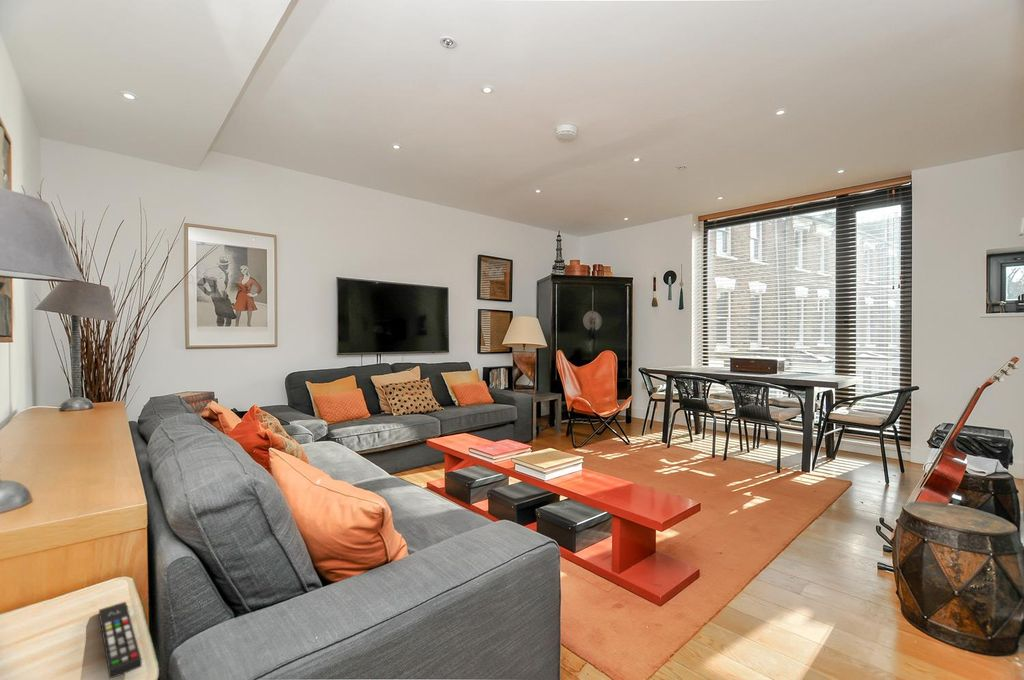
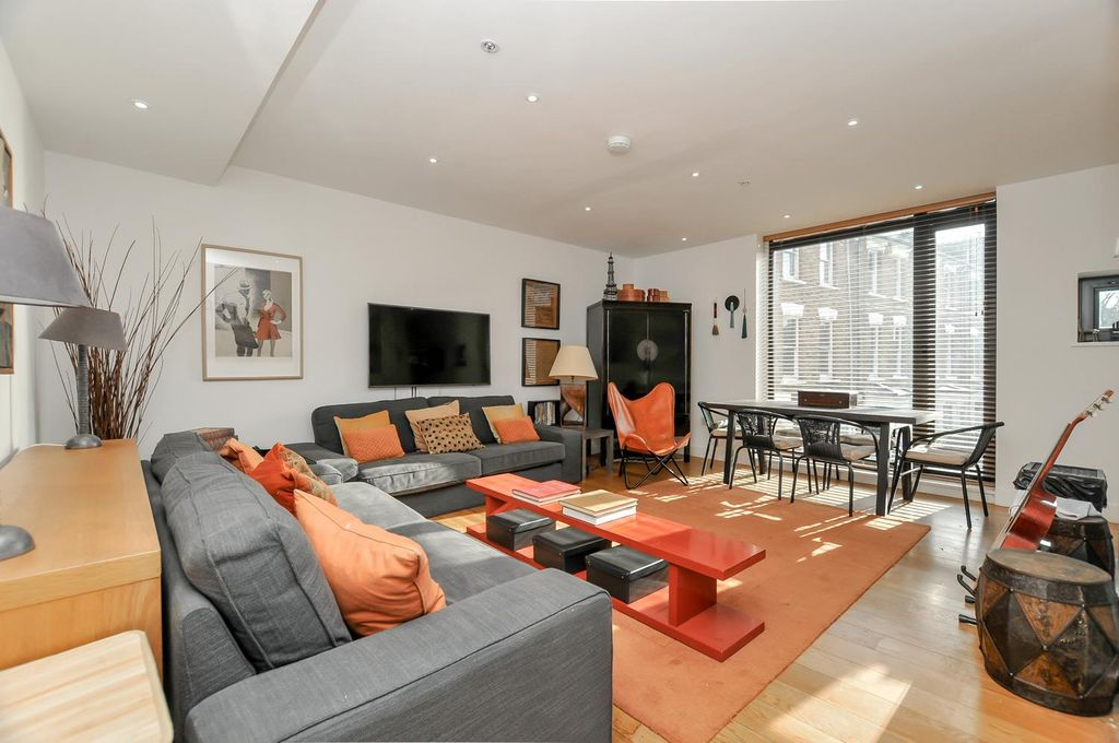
- remote control (118, 635)
